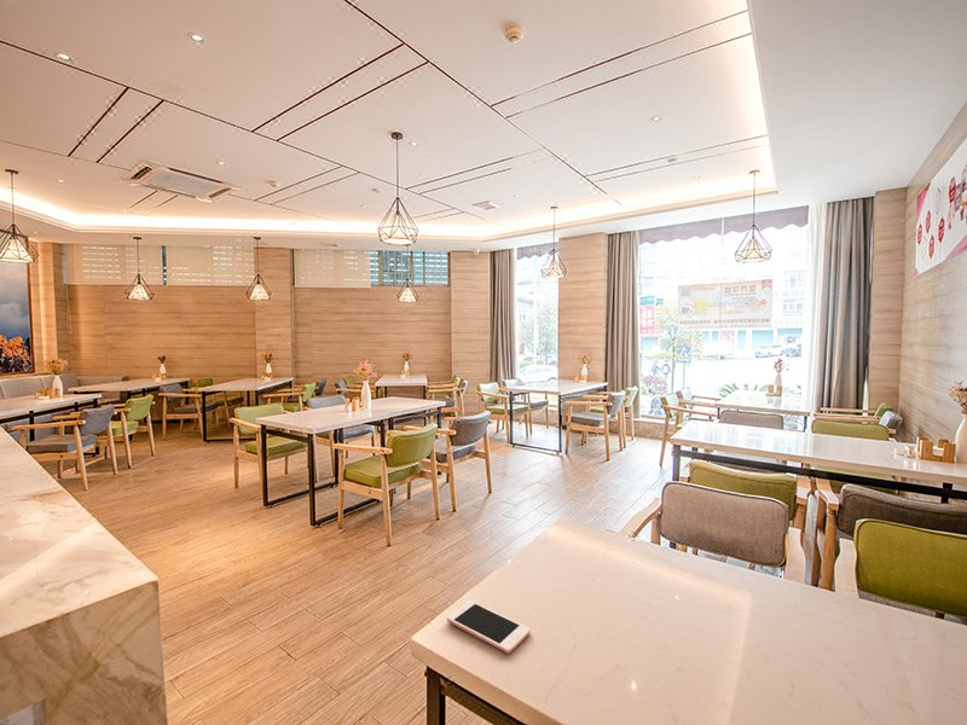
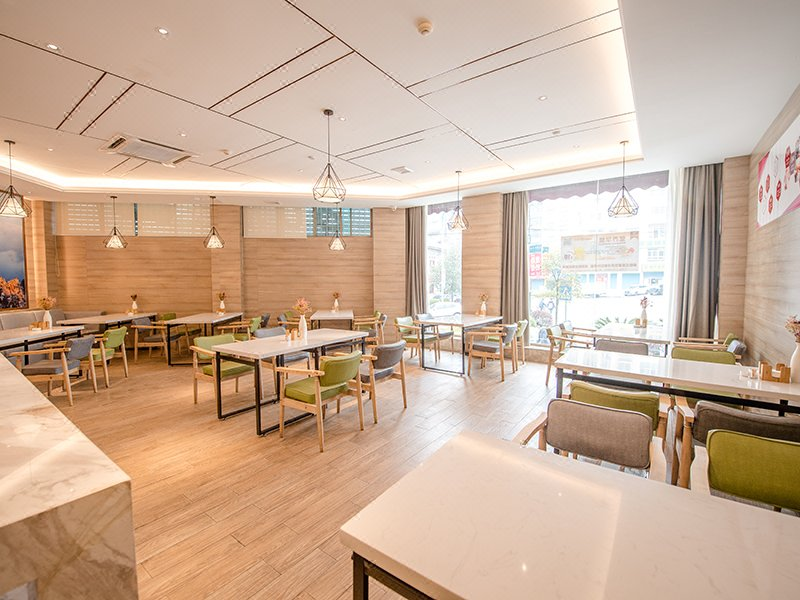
- cell phone (487, 625)
